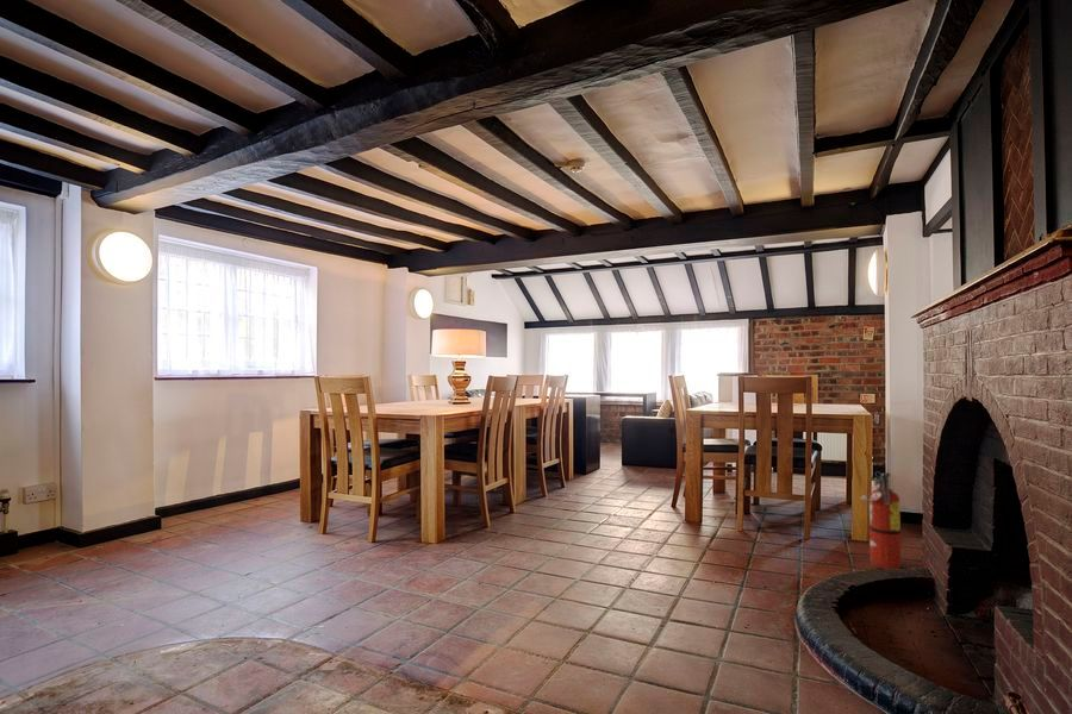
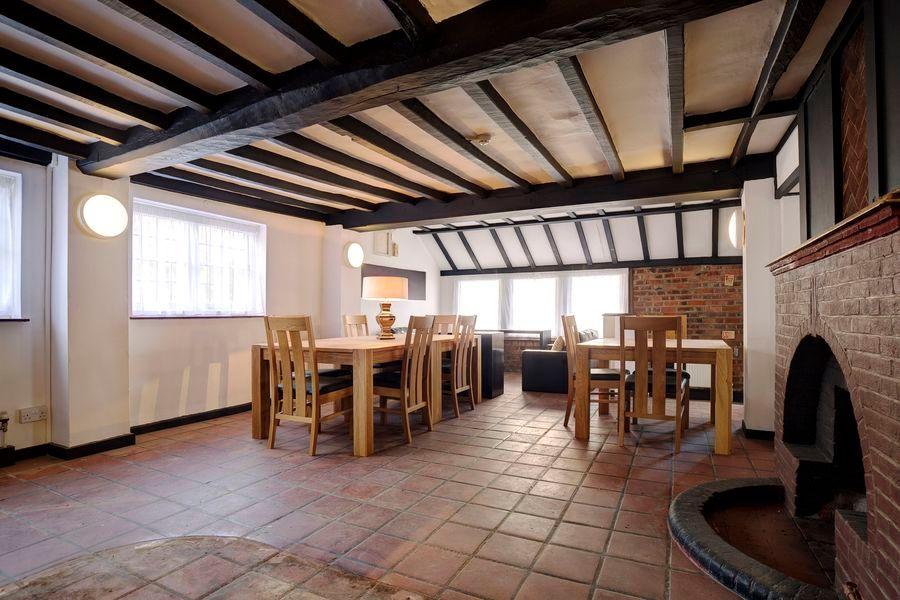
- fire extinguisher (879, 515)
